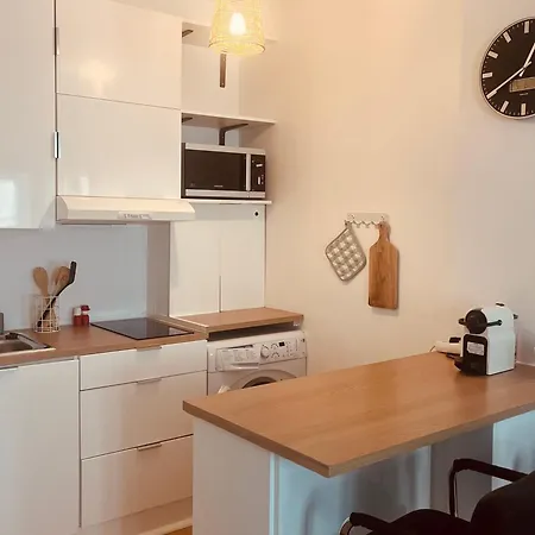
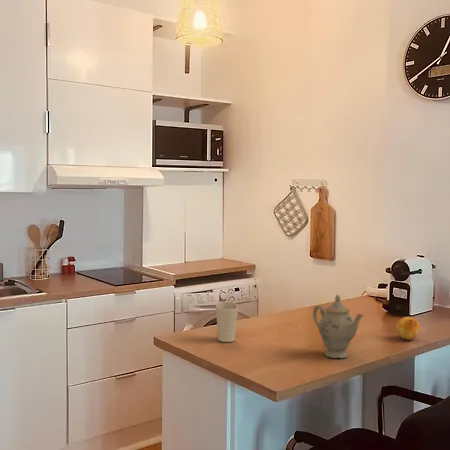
+ cup (226, 321)
+ chinaware (337, 324)
+ fruit (407, 328)
